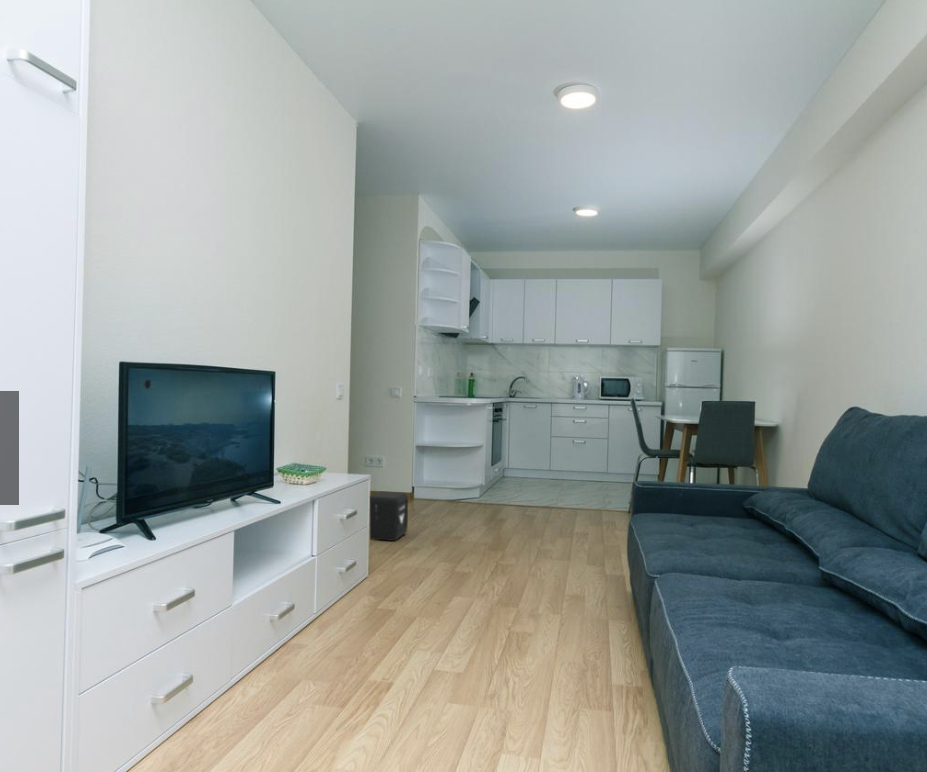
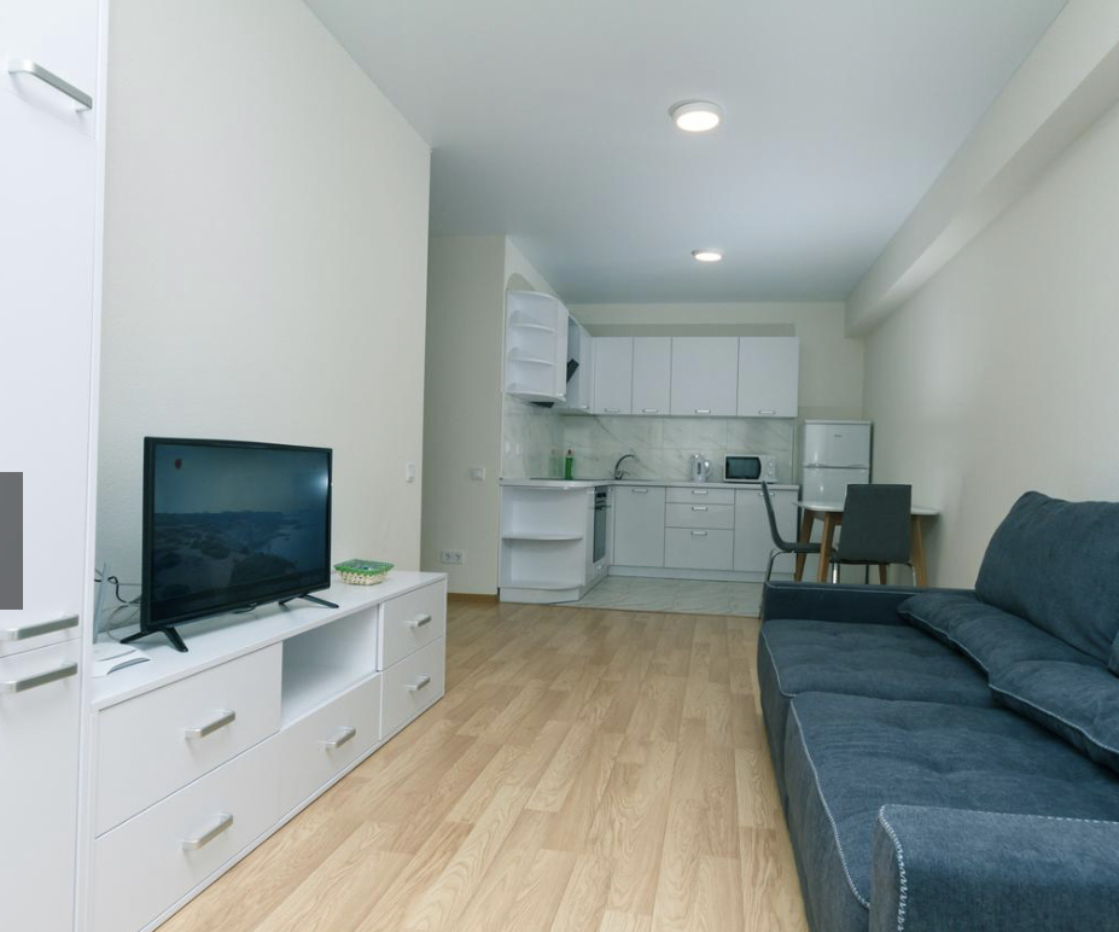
- air purifier (388, 515)
